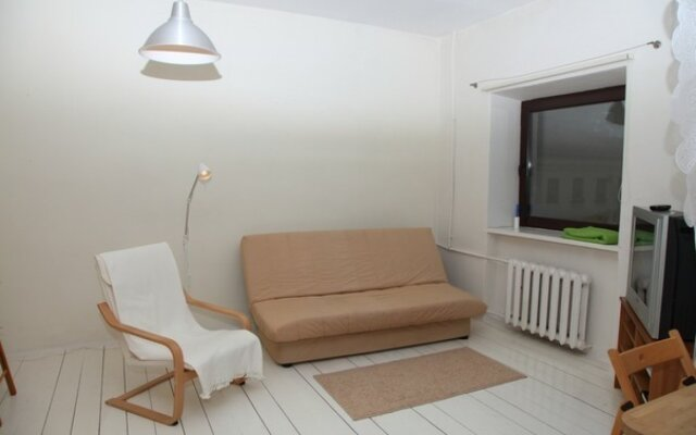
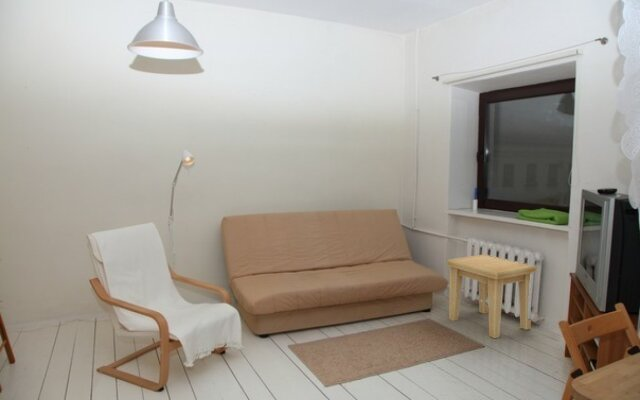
+ side table (489, 293)
